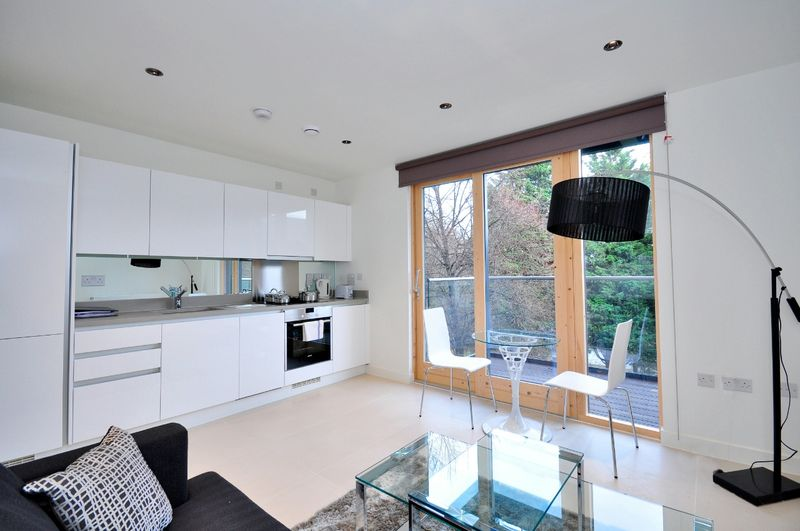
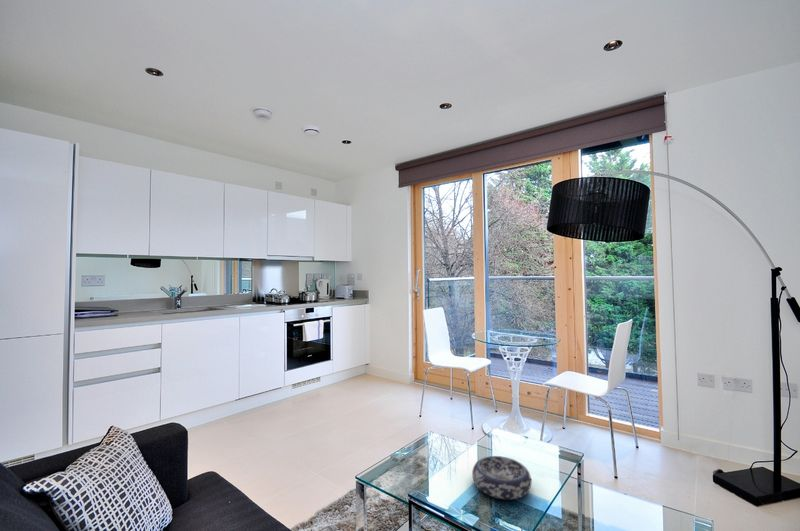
+ decorative bowl (501, 476)
